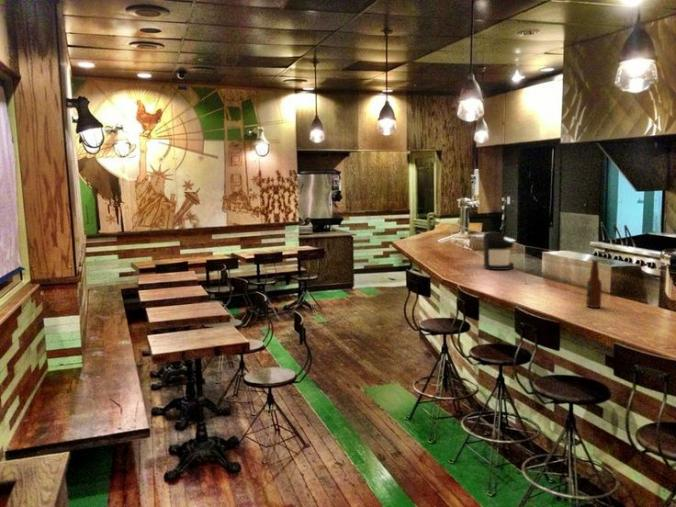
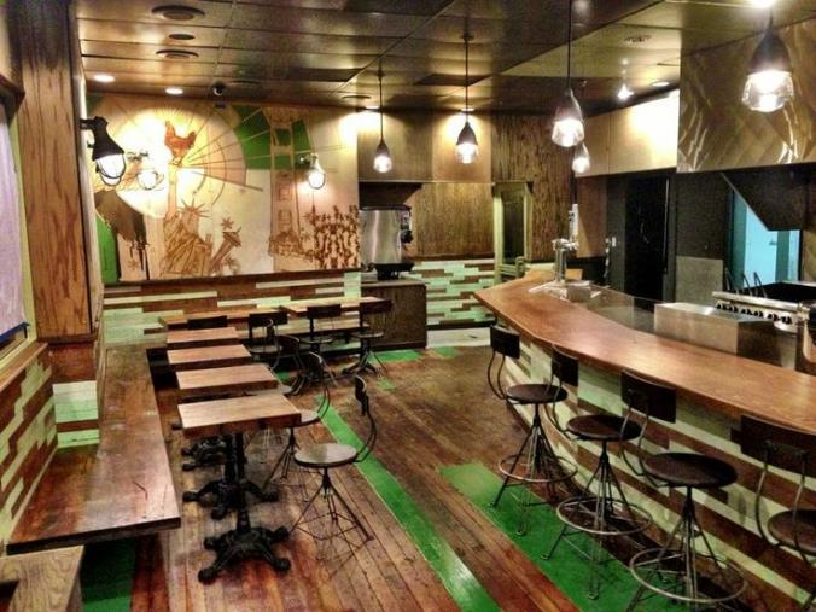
- coffee maker (499, 249)
- bottle (594, 283)
